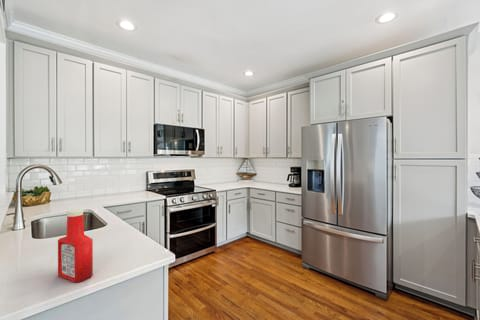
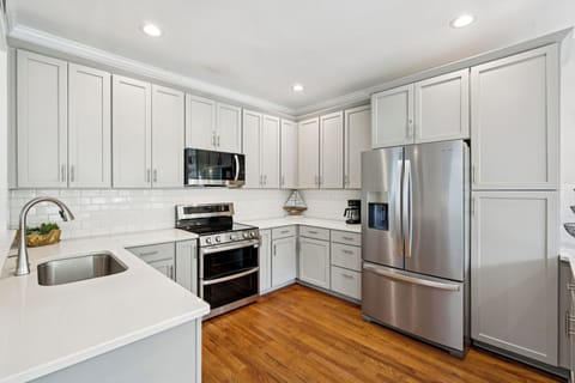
- soap bottle (75, 243)
